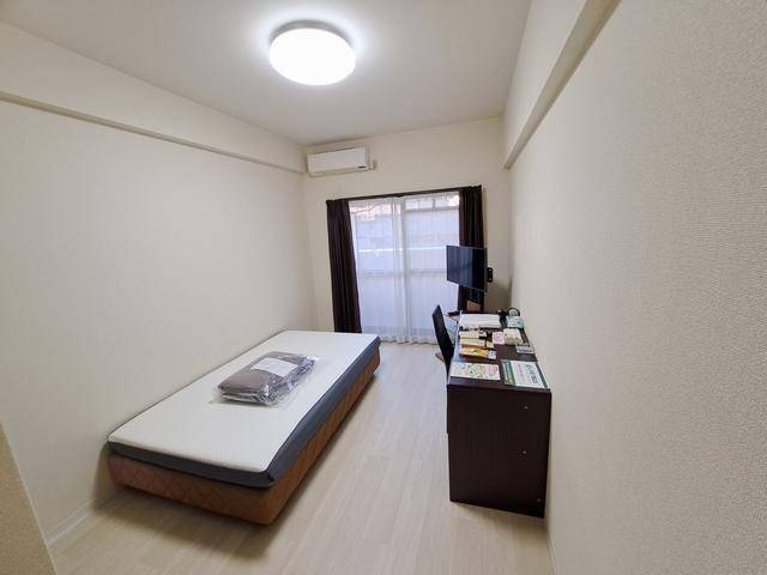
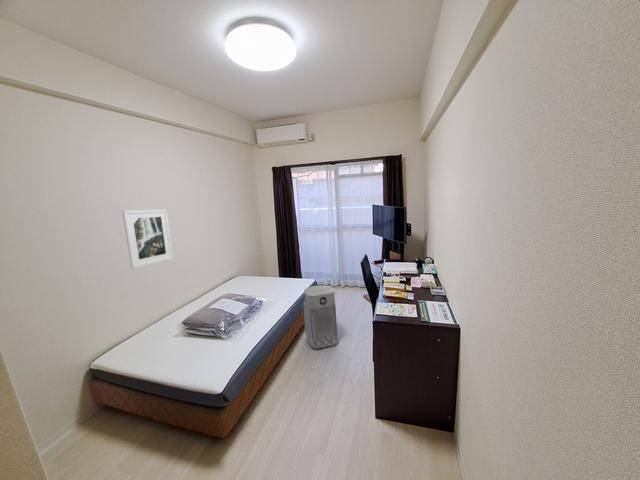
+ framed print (150, 237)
+ air purifier (320, 314)
